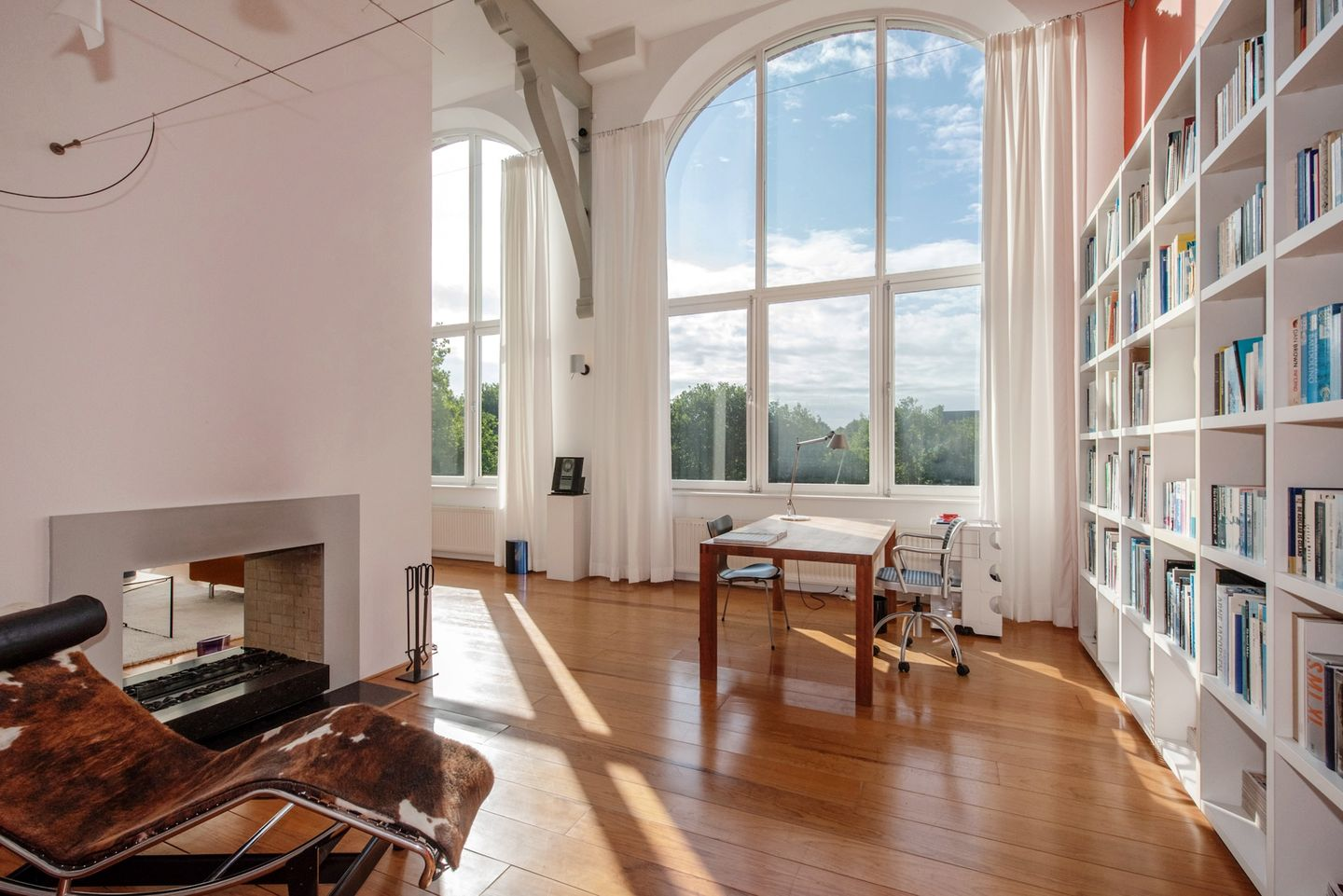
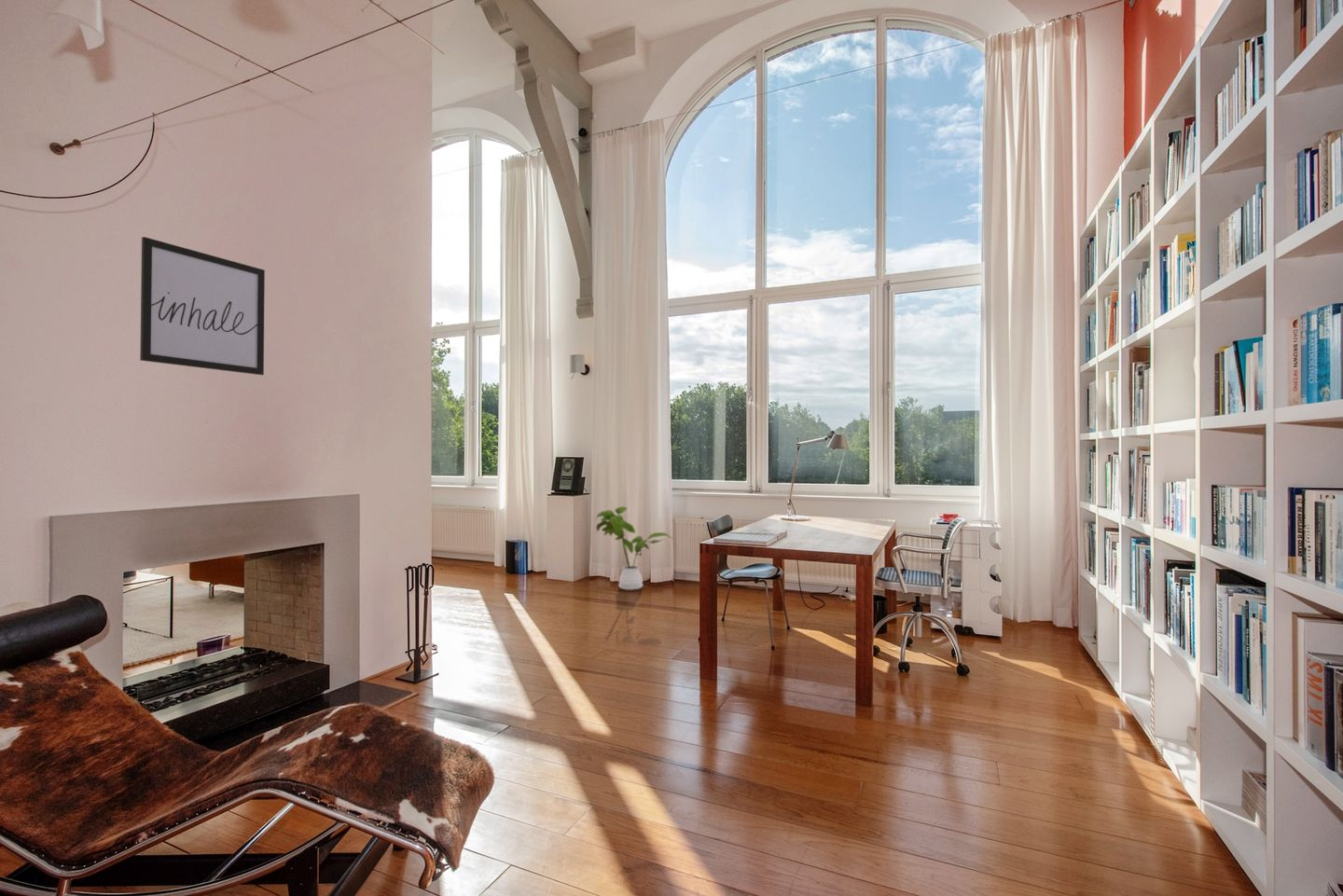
+ house plant (628, 548)
+ wall art (207, 311)
